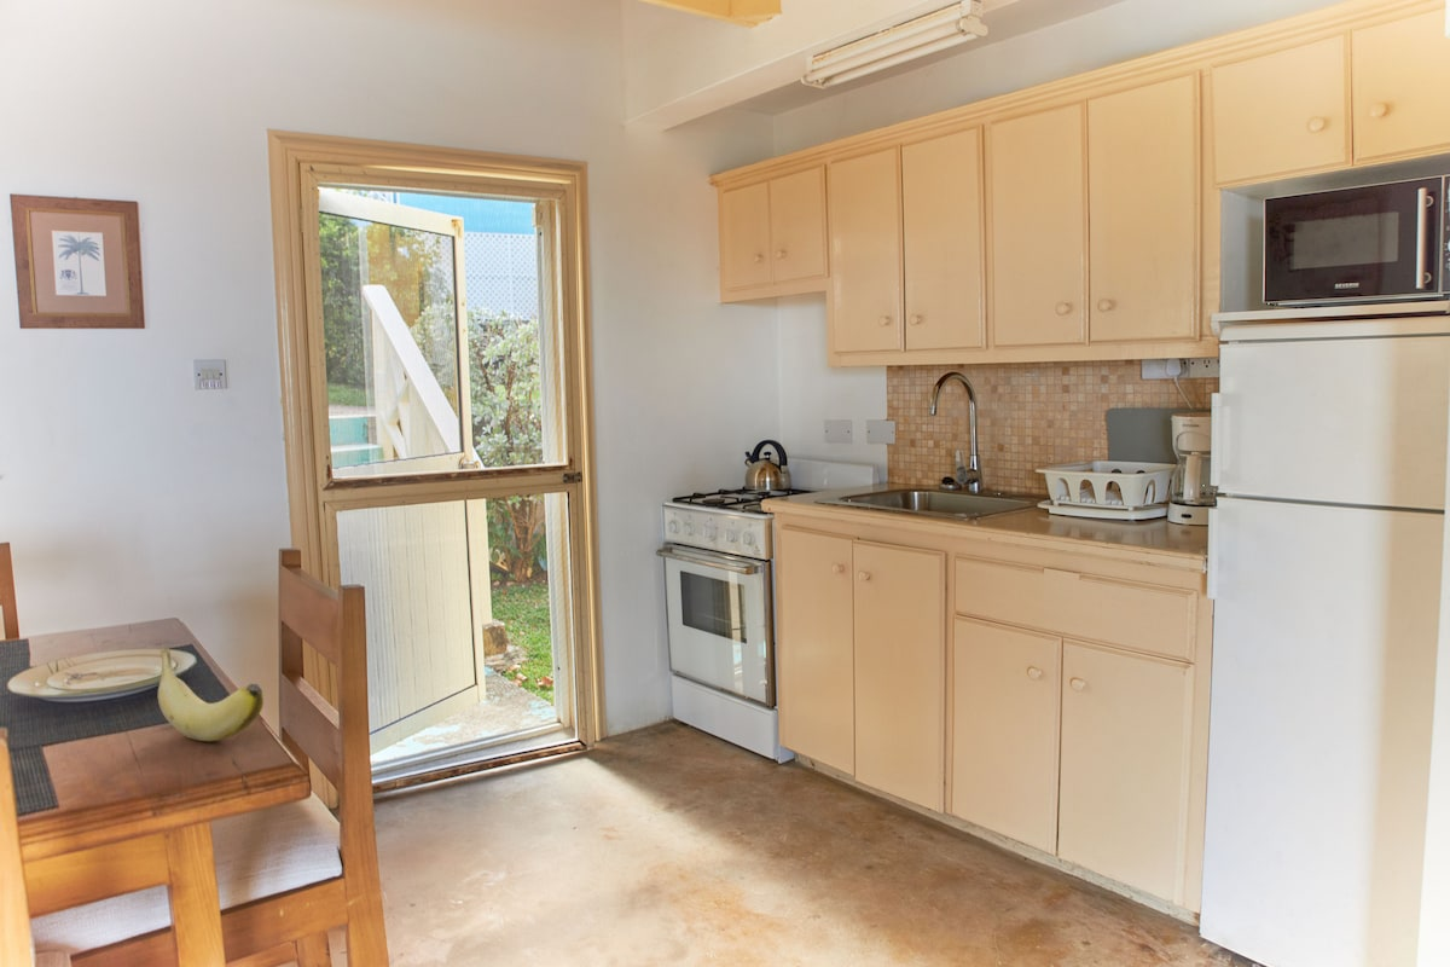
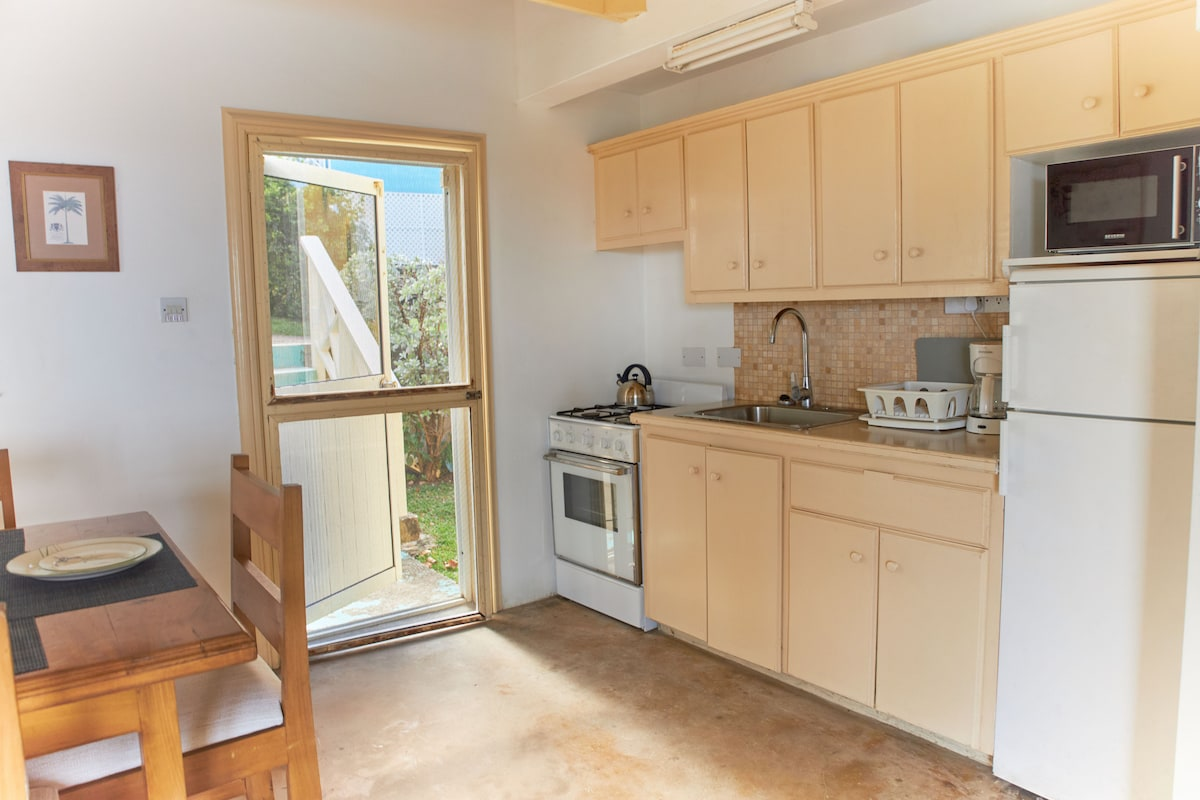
- banana (205, 702)
